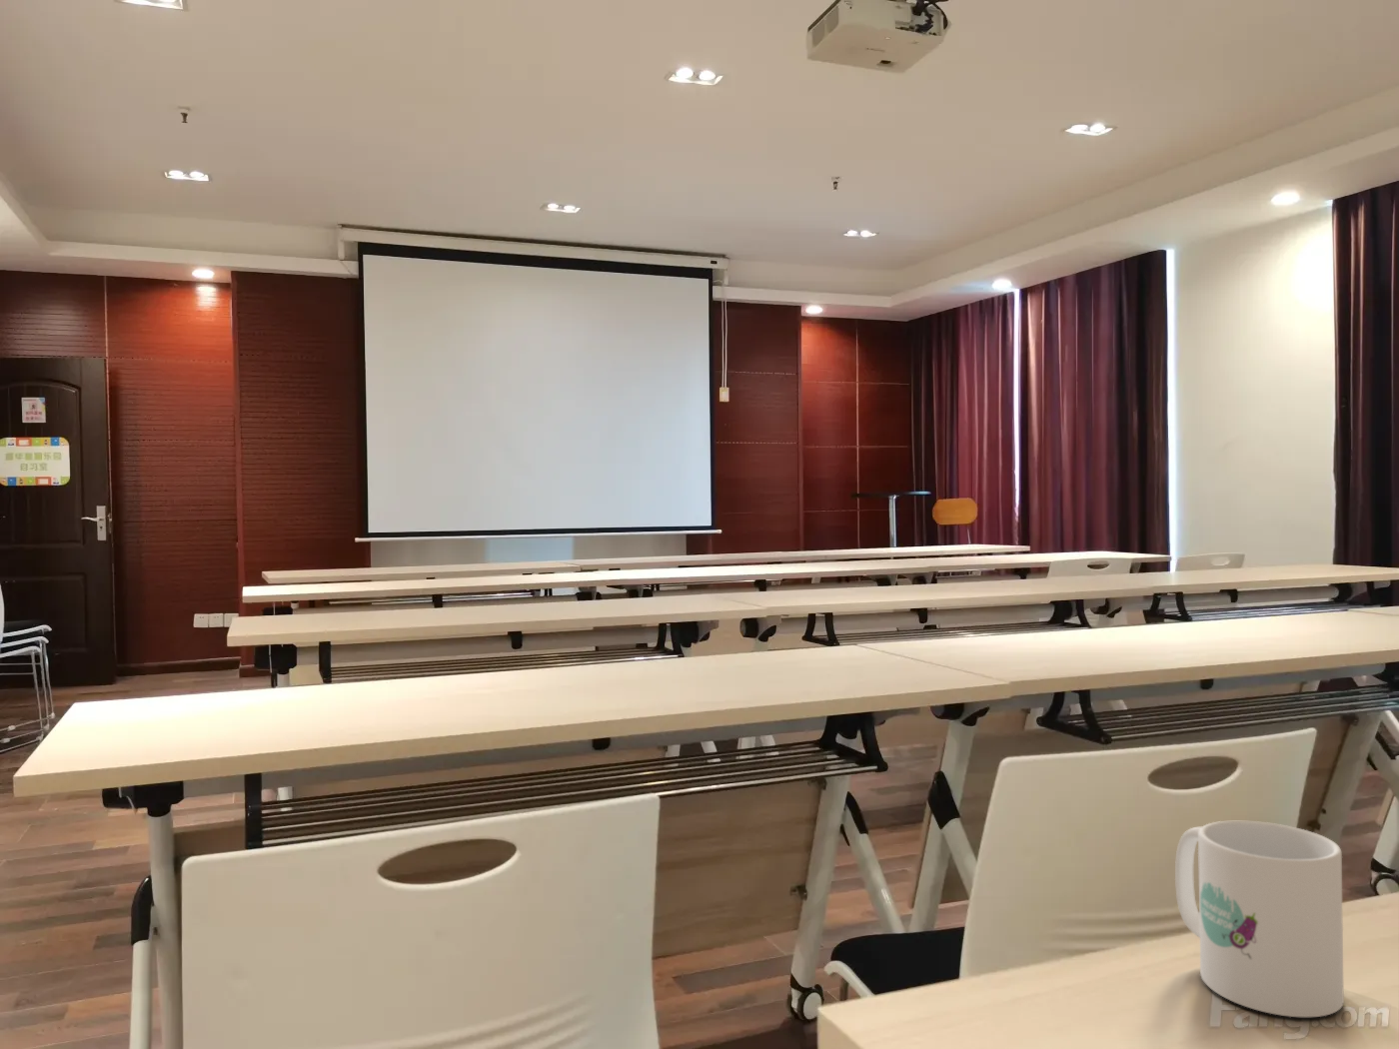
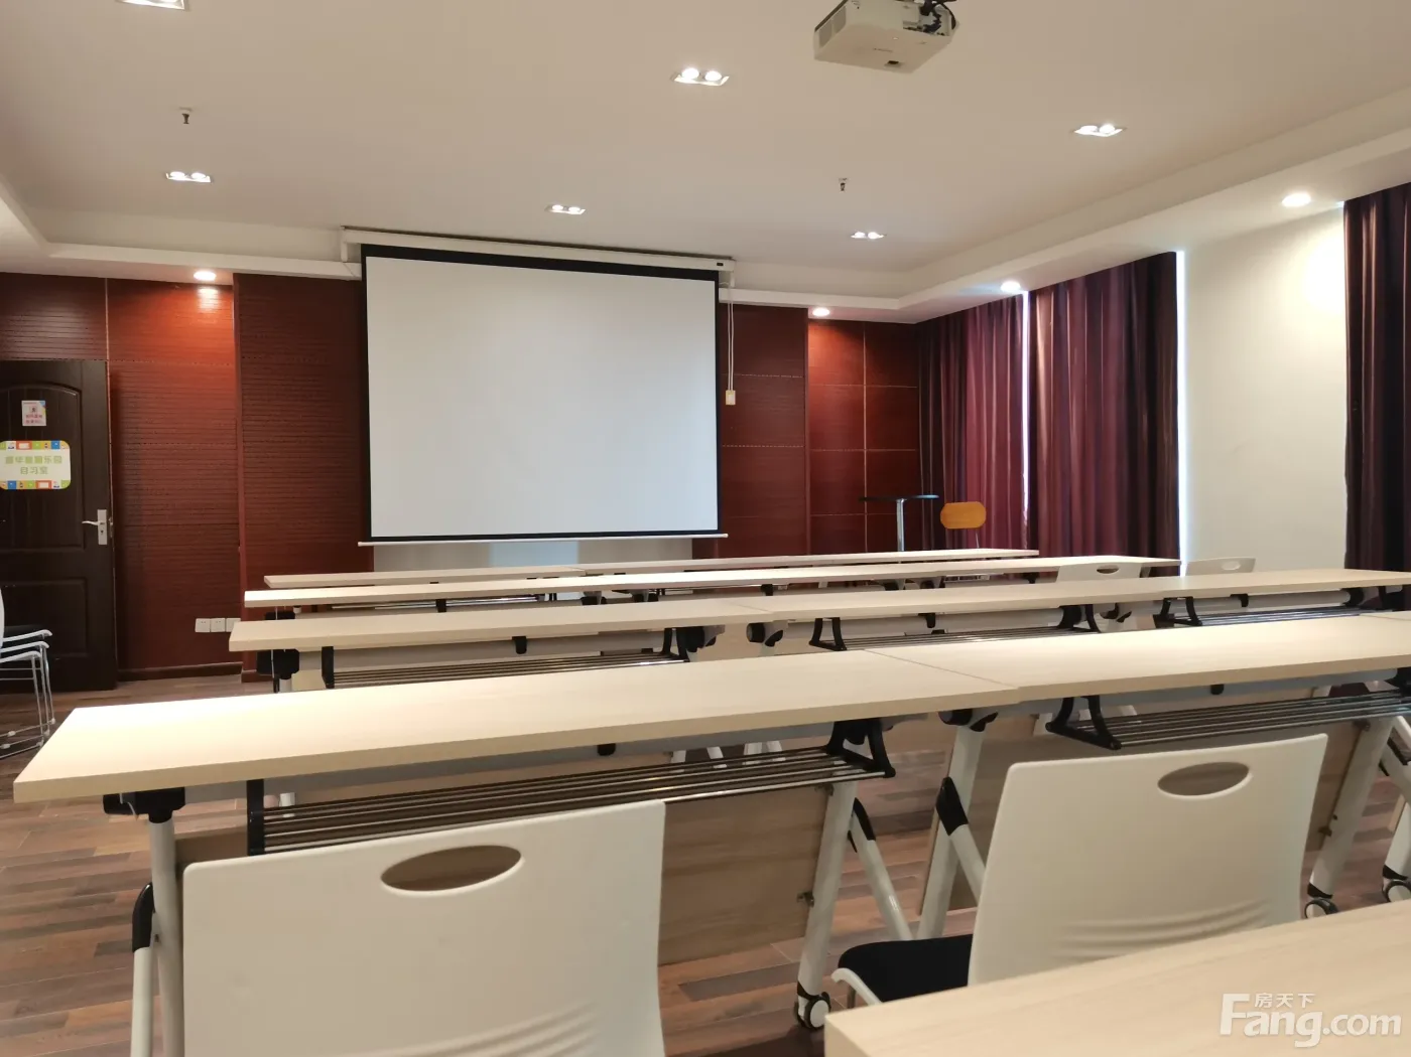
- mug (1246, 902)
